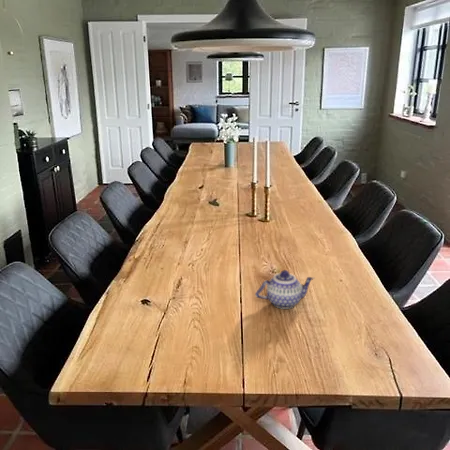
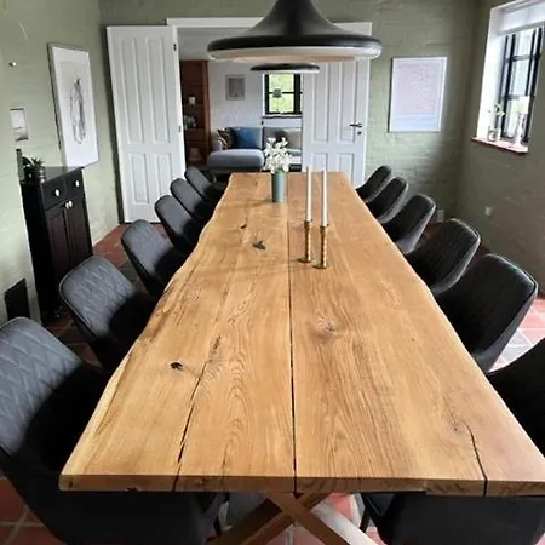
- teapot (285, 287)
